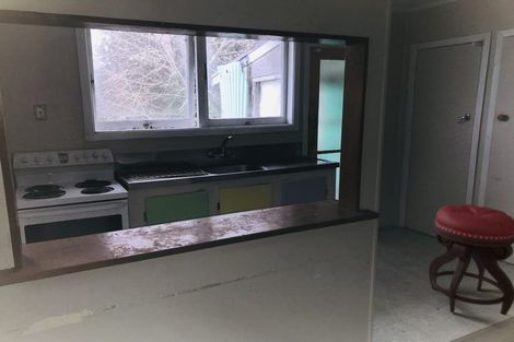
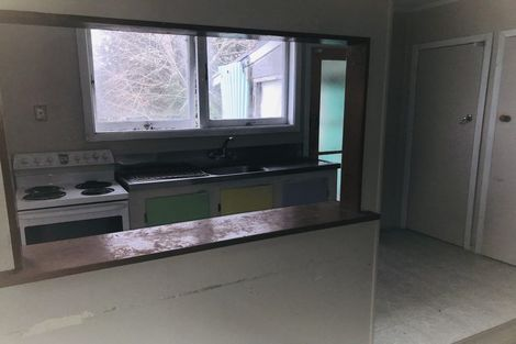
- stool (470, 256)
